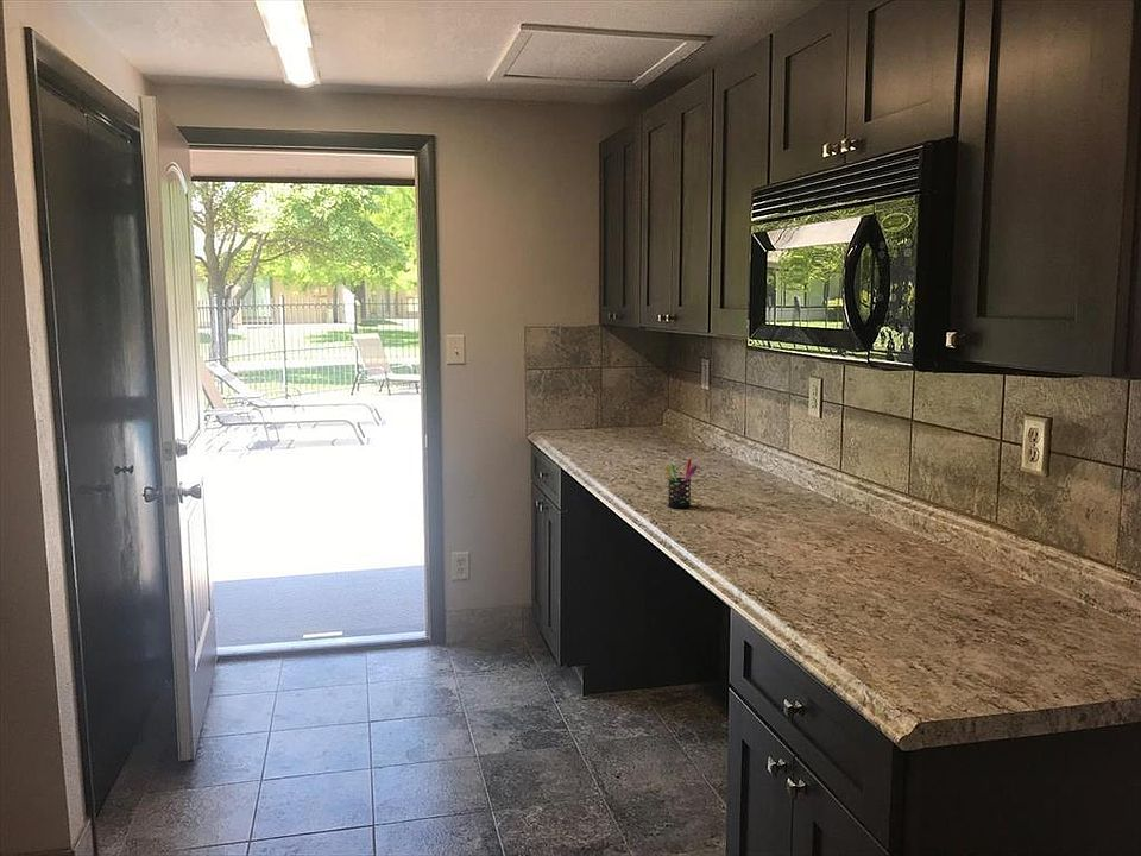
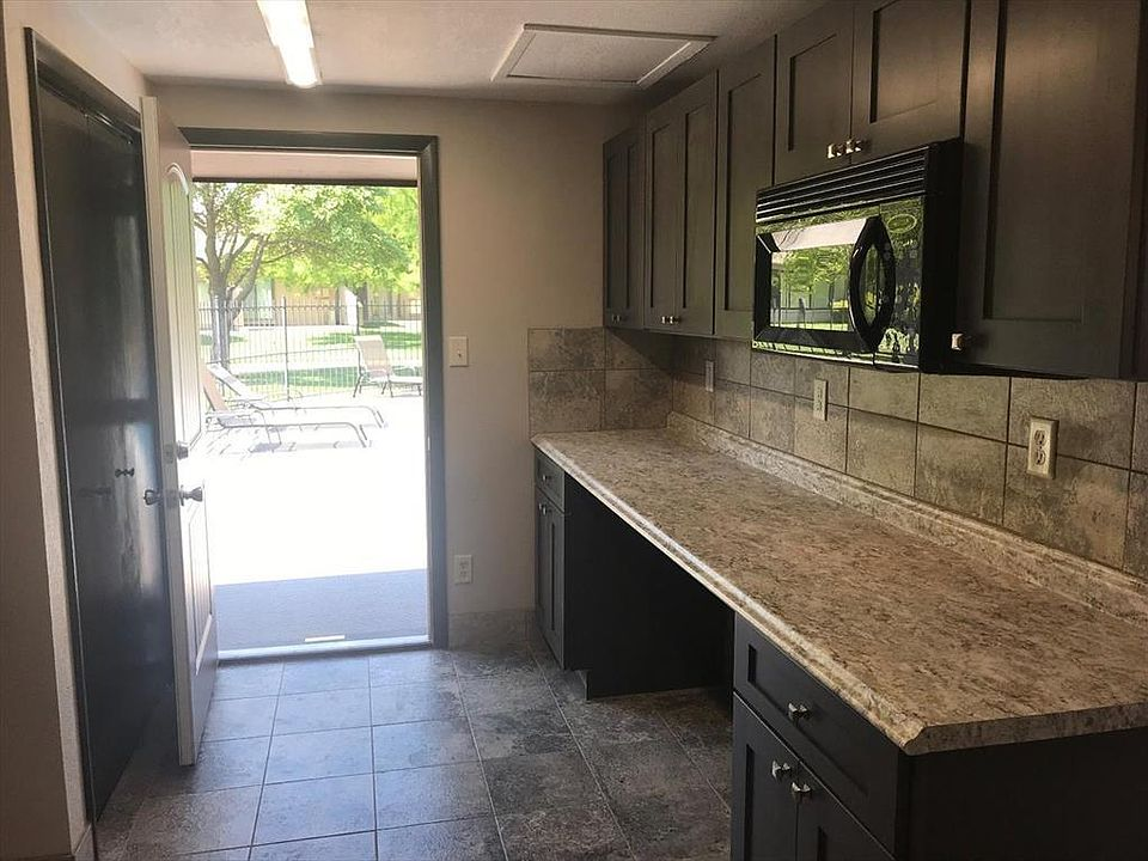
- pen holder (679, 482)
